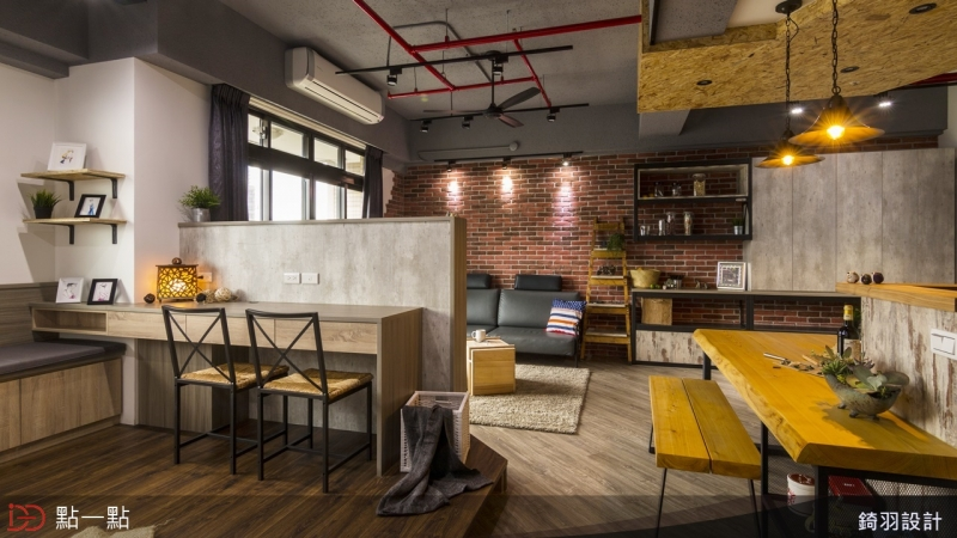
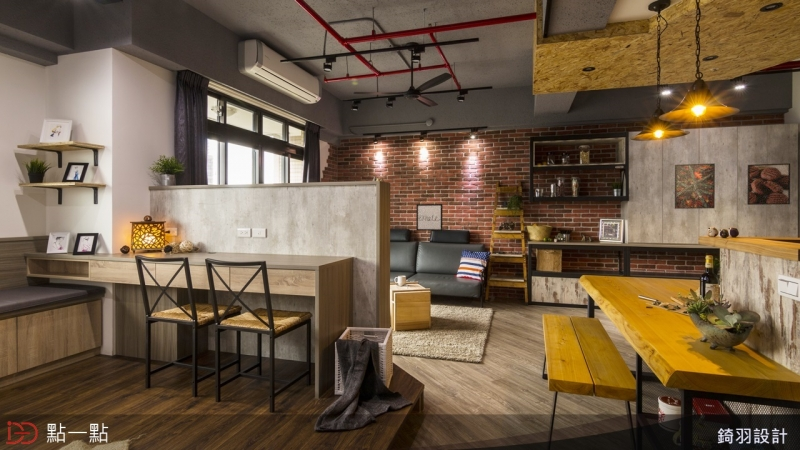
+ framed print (694, 186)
+ wall art (429, 217)
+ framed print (768, 184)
